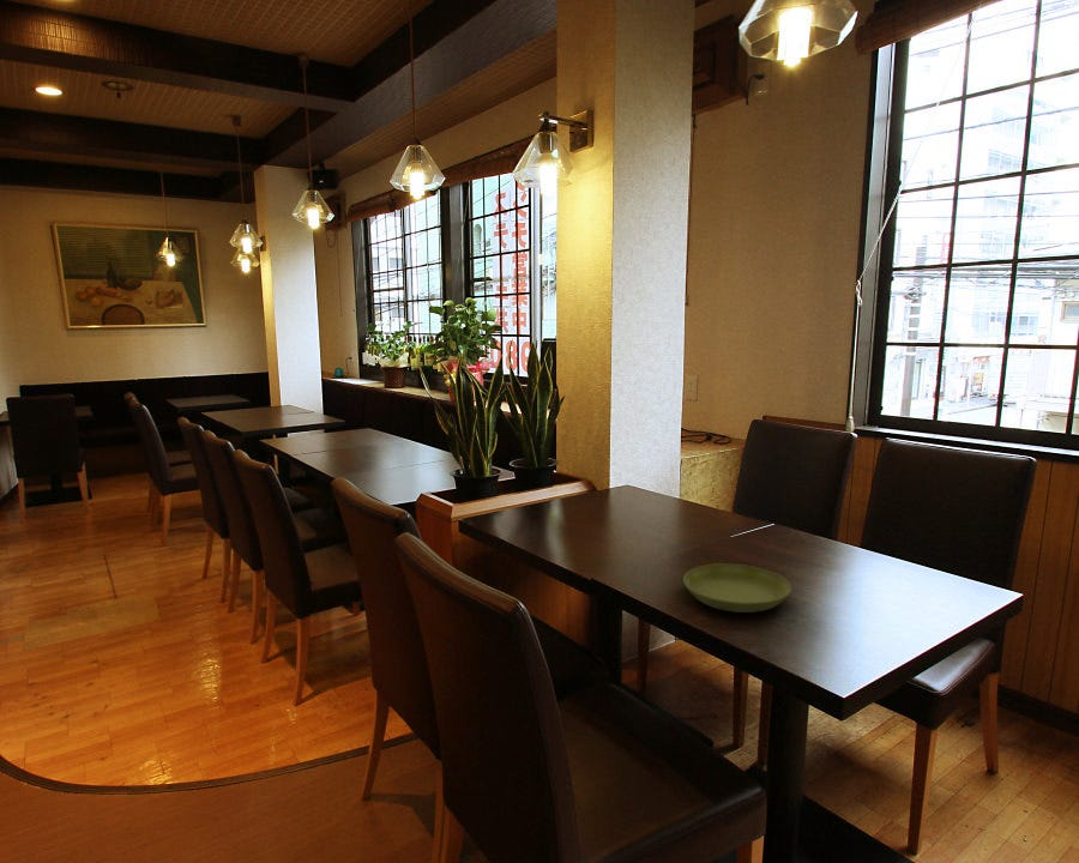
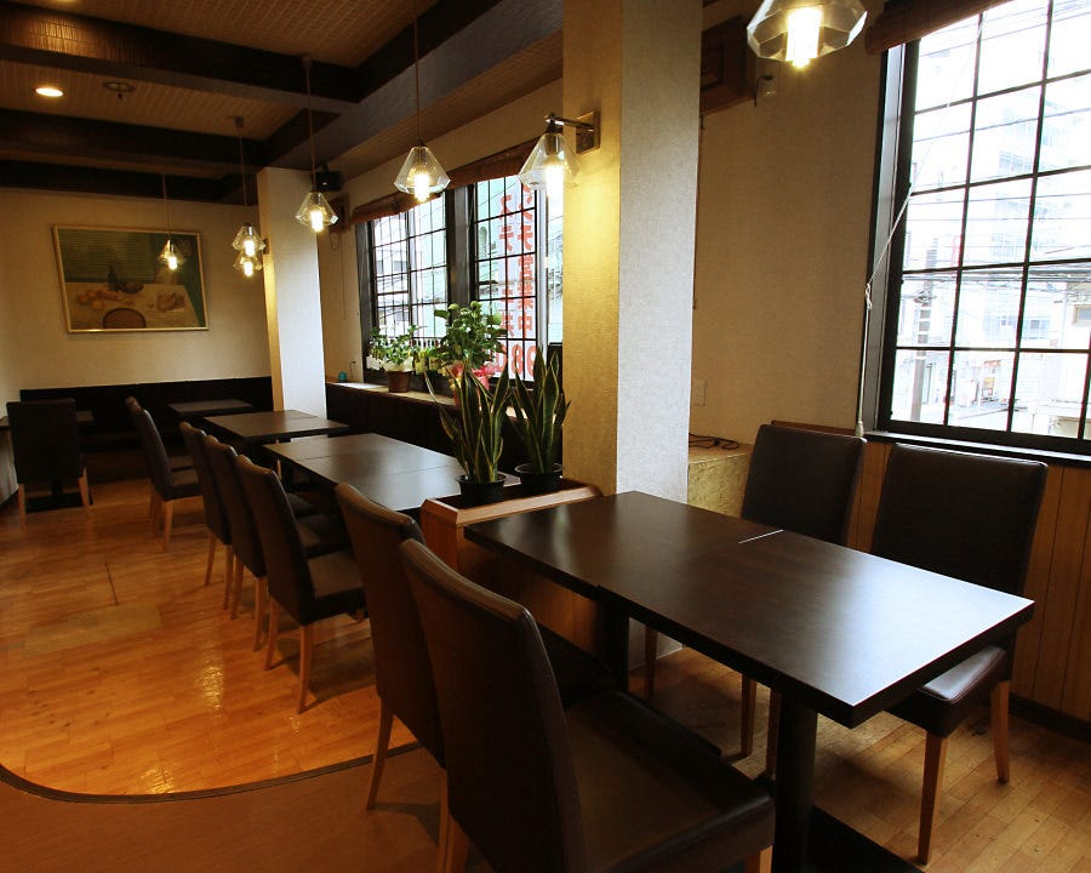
- saucer (735, 589)
